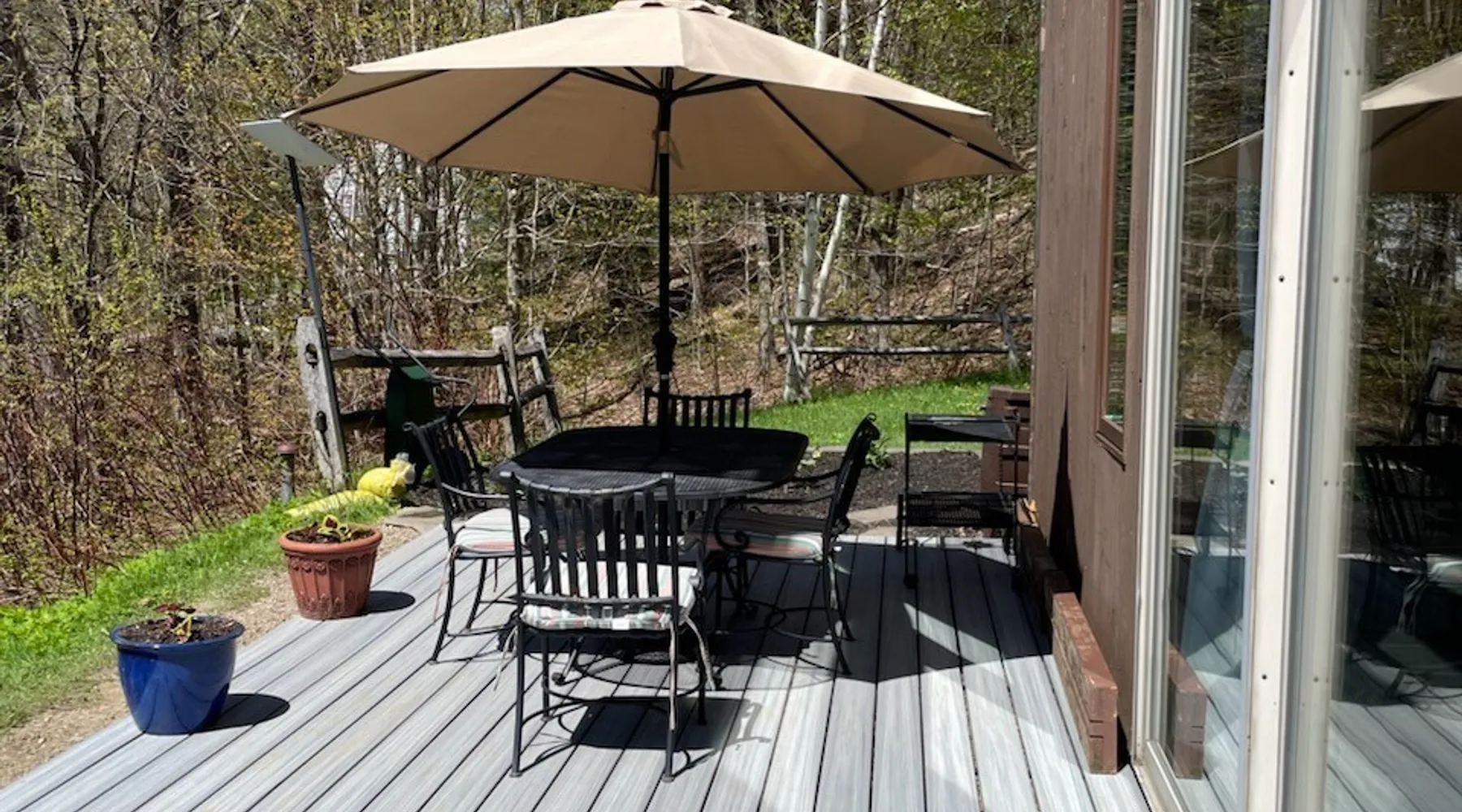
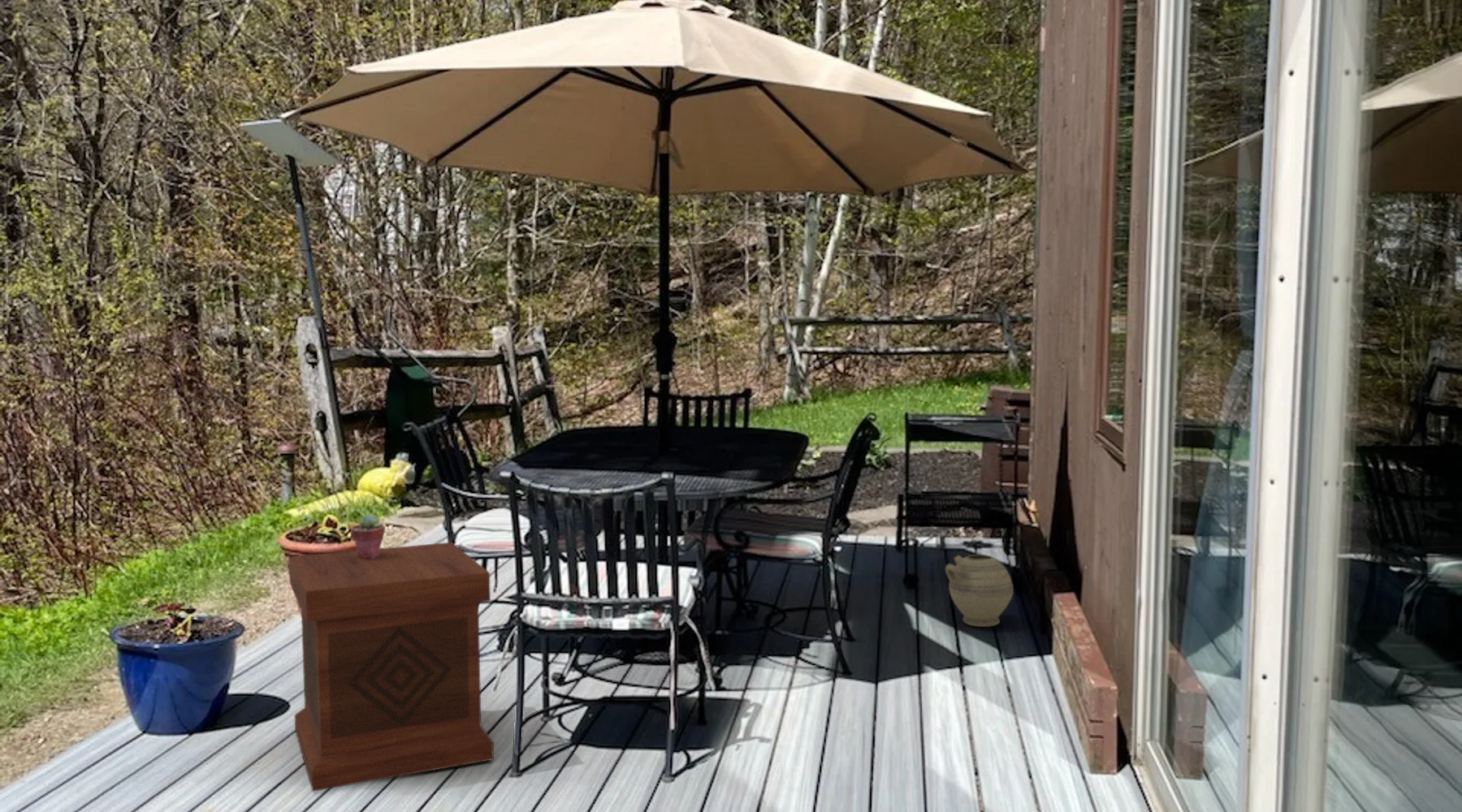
+ ceramic jug (975, 588)
+ side table (388, 655)
+ potted succulent (368, 534)
